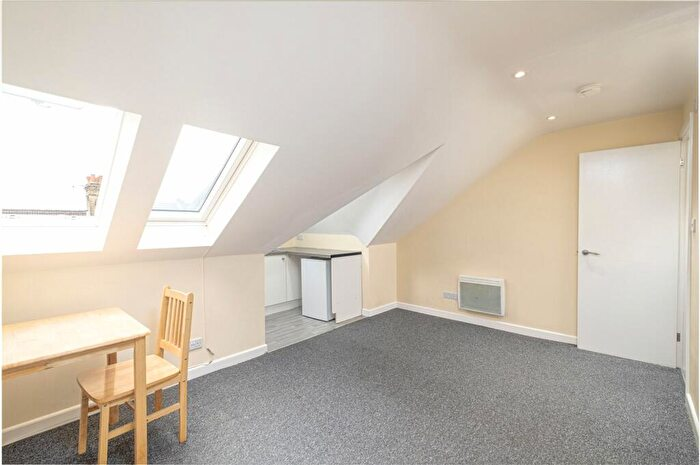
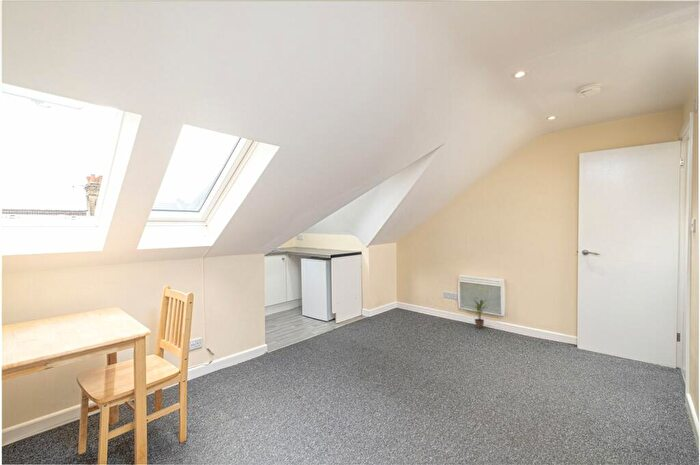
+ potted plant (480, 312)
